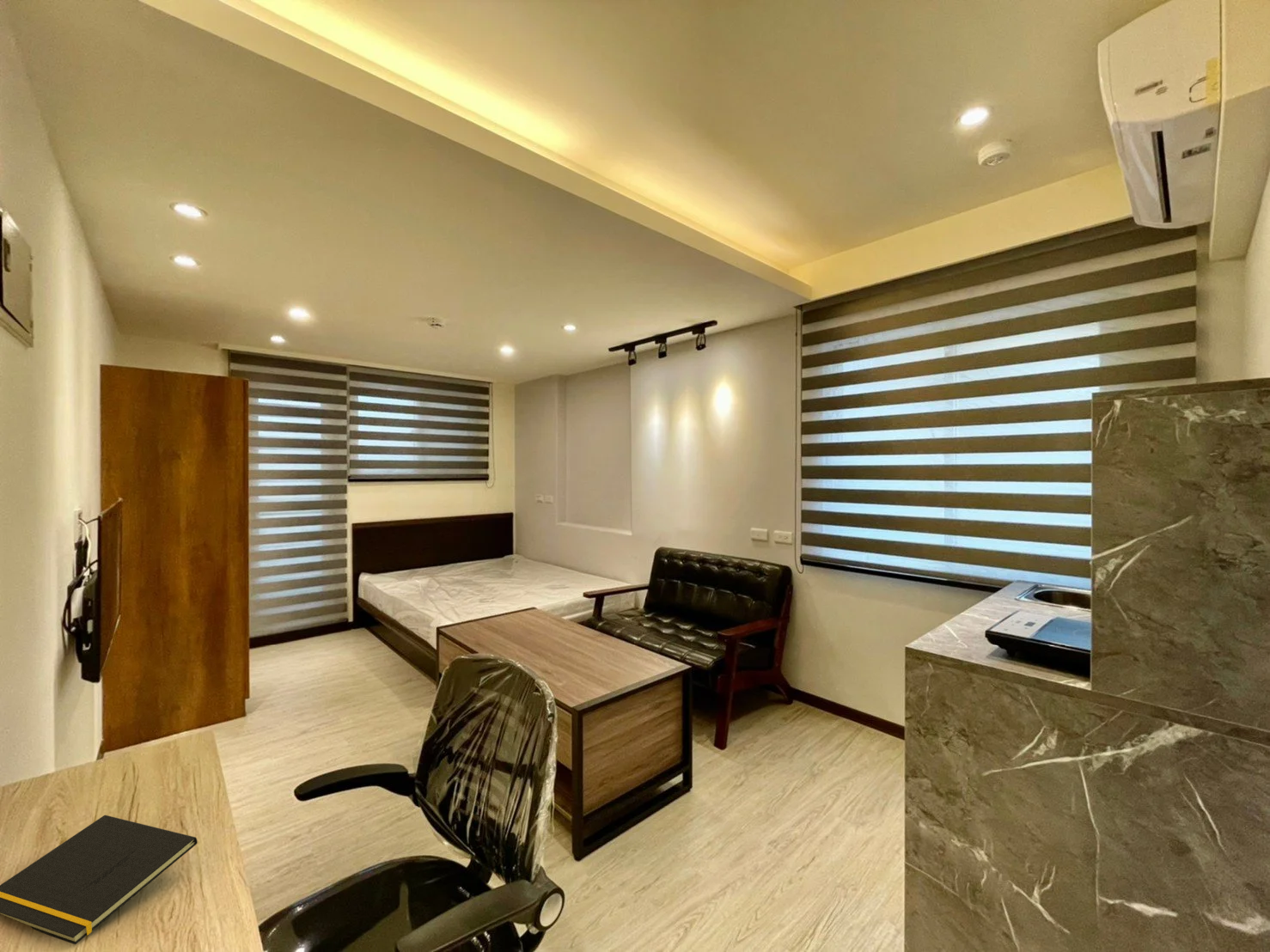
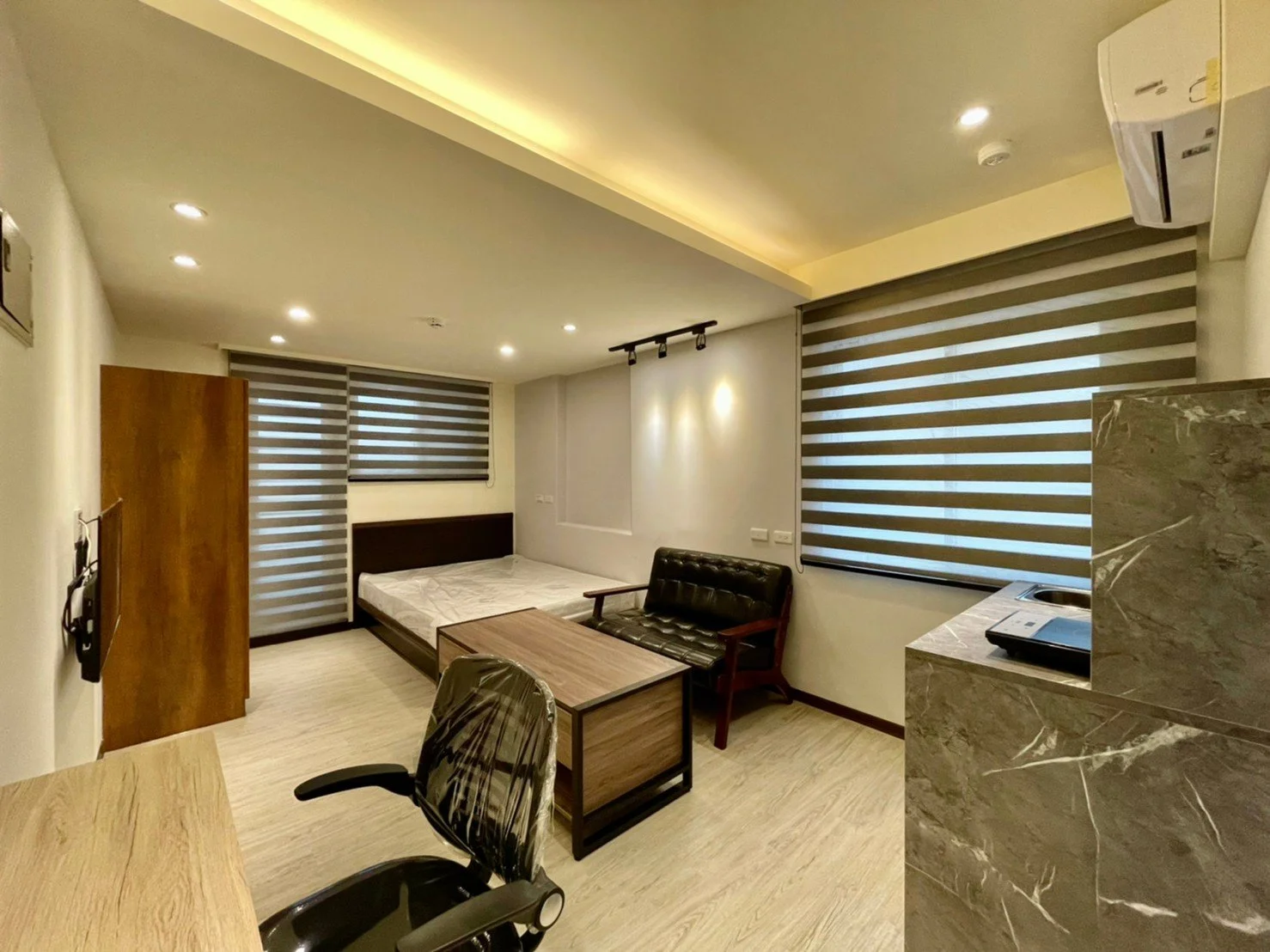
- notepad (92, 871)
